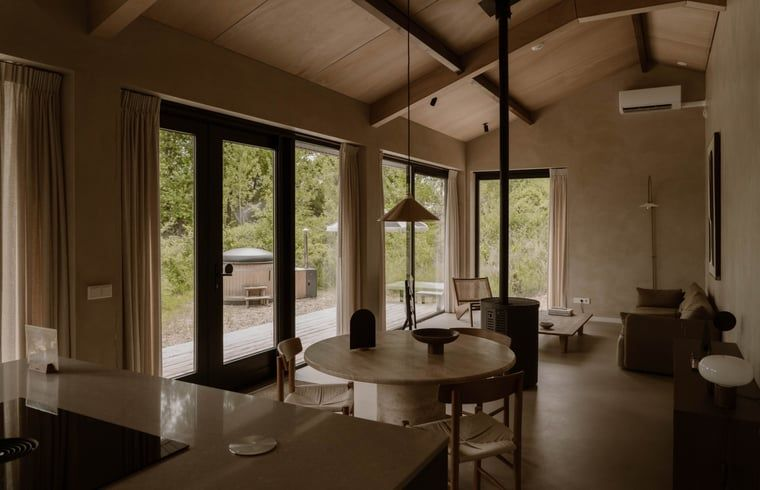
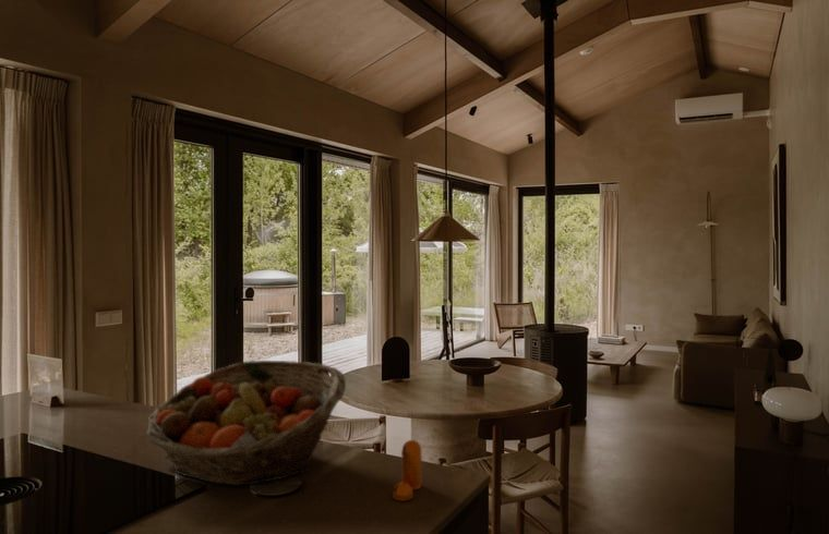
+ pepper shaker (407, 468)
+ fruit basket (249, 415)
